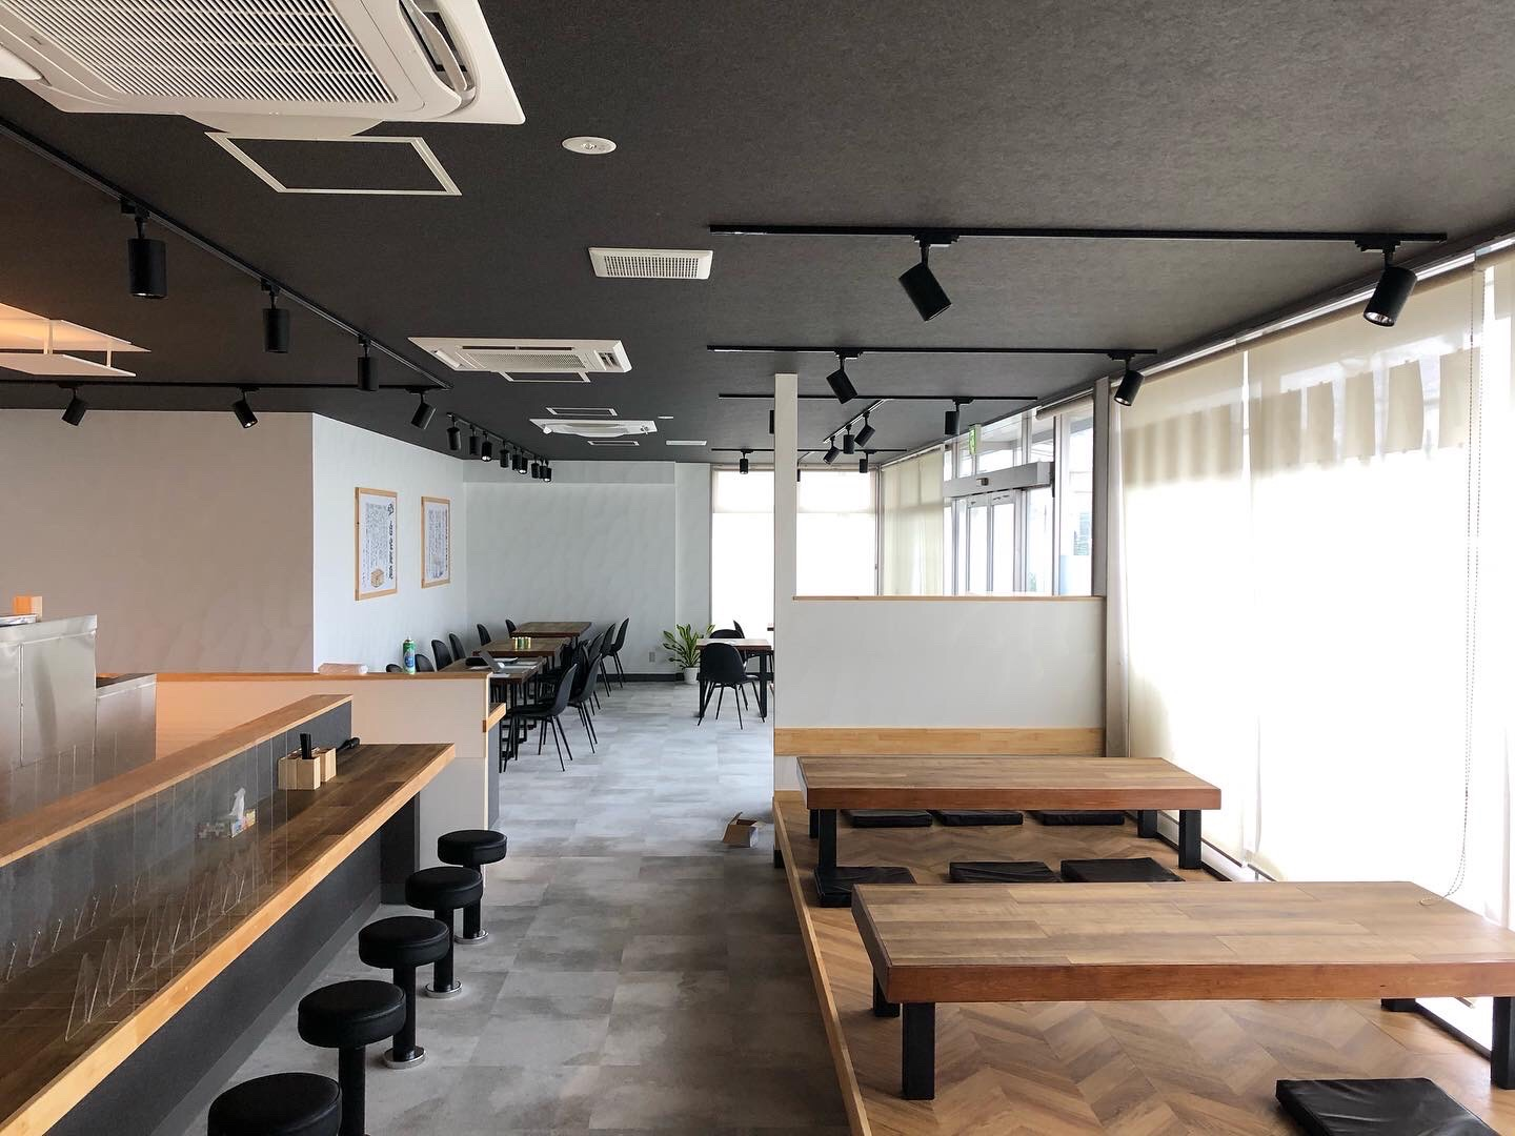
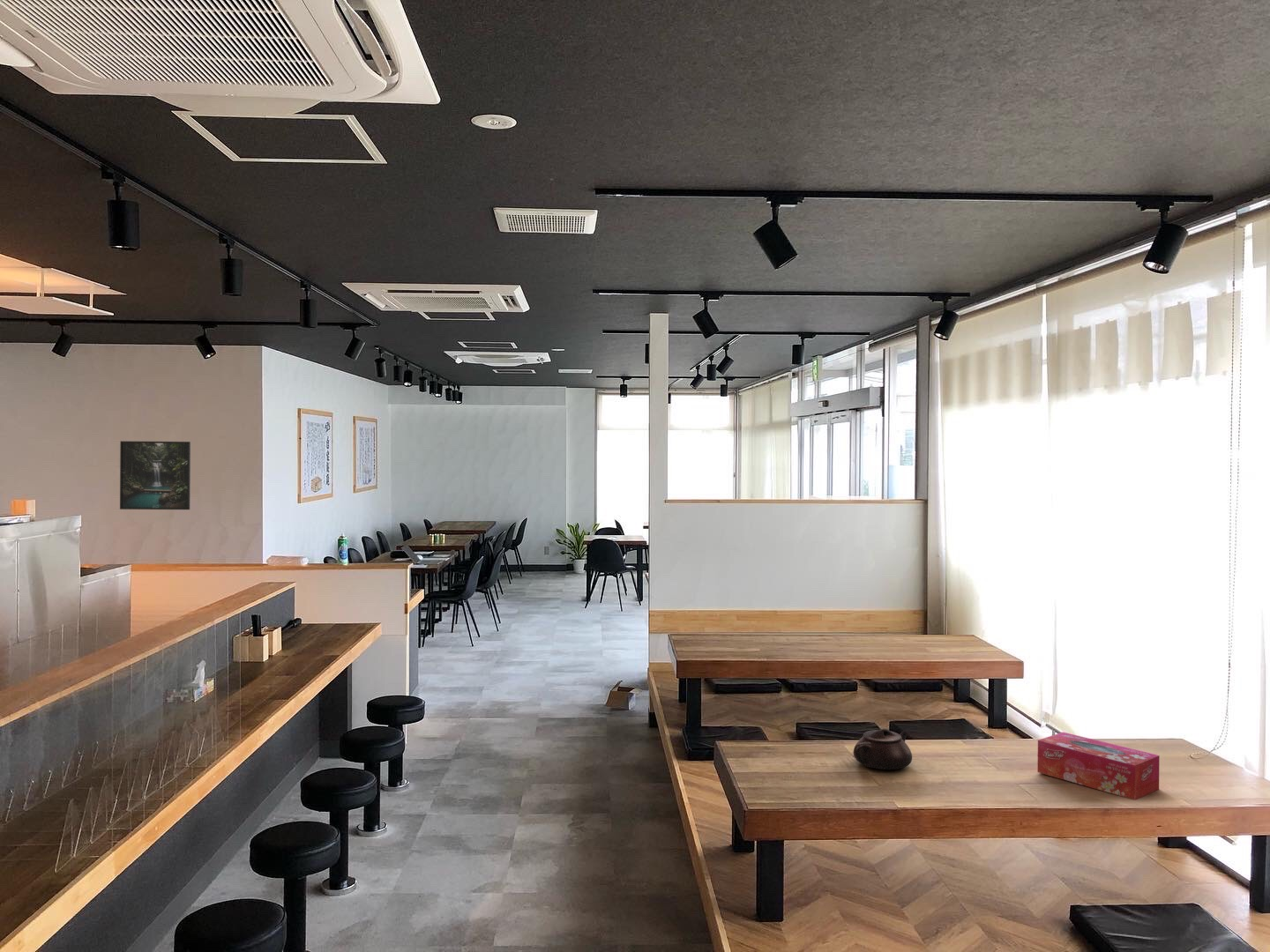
+ tissue box (1096, 763)
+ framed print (154, 475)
+ teapot (880, 746)
